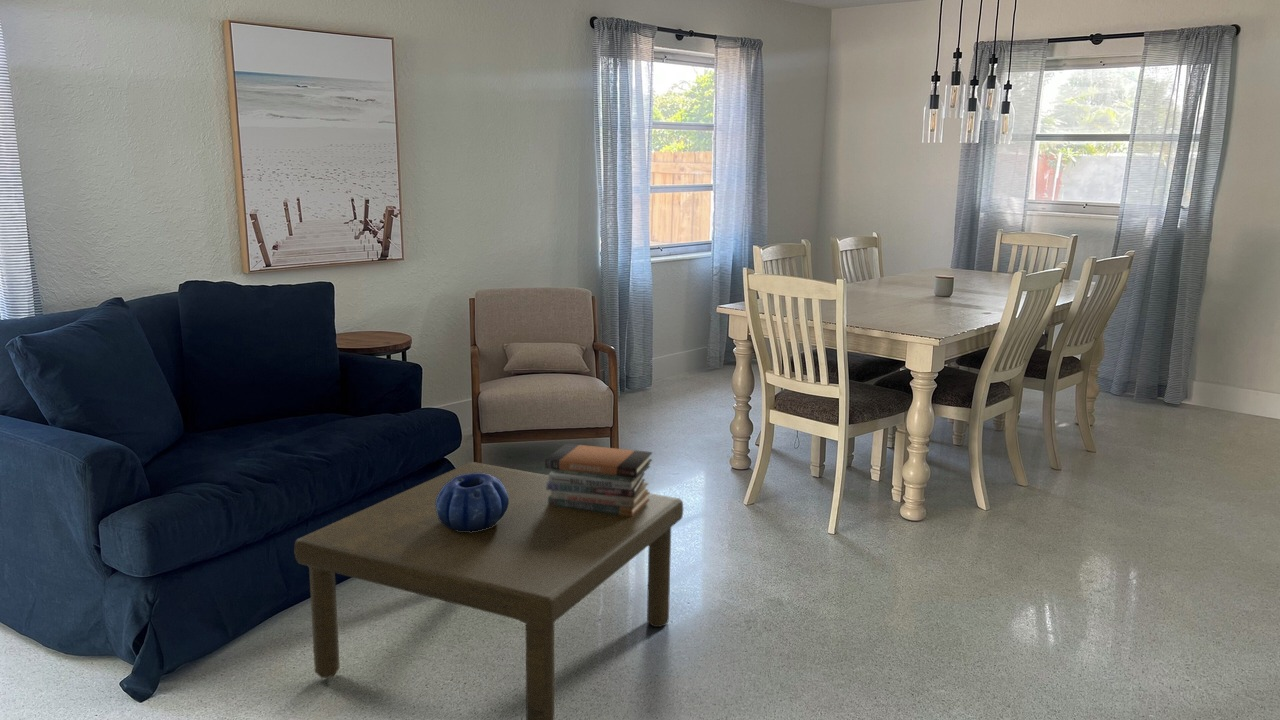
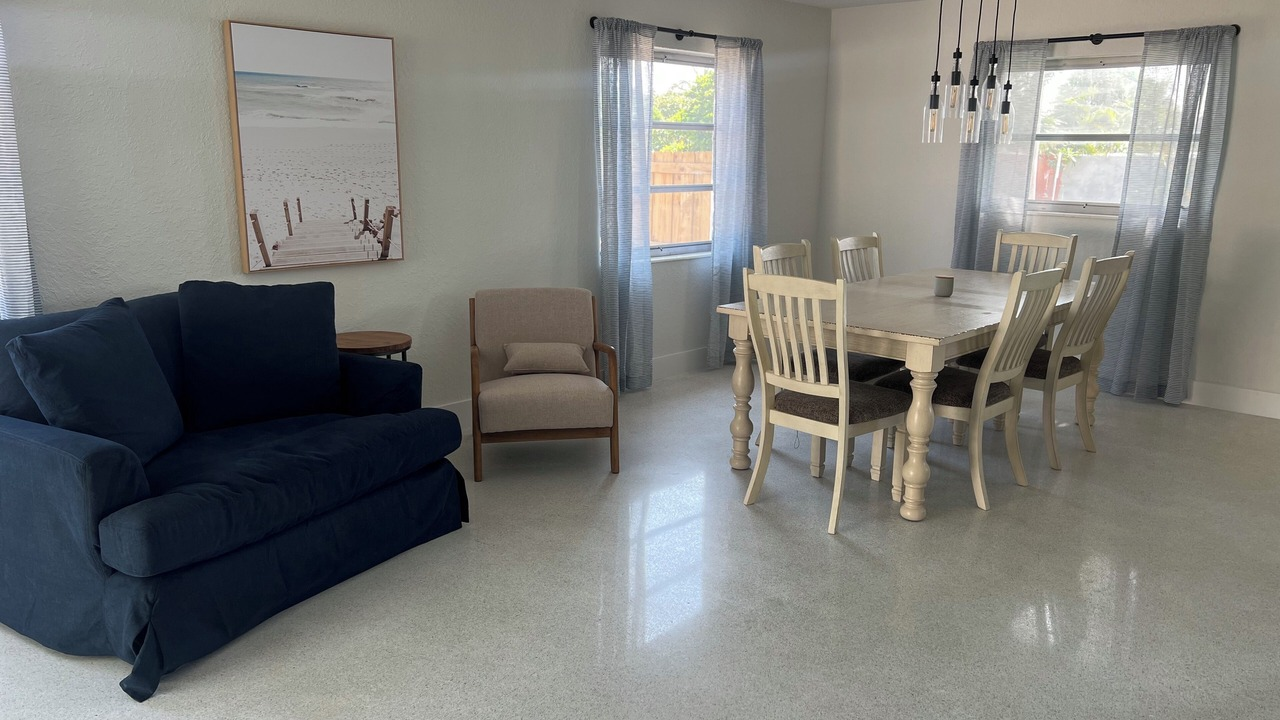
- coffee table (502, 583)
- decorative bowl (472, 499)
- book stack (598, 478)
